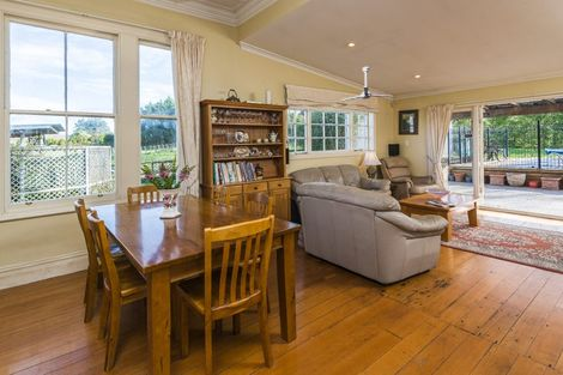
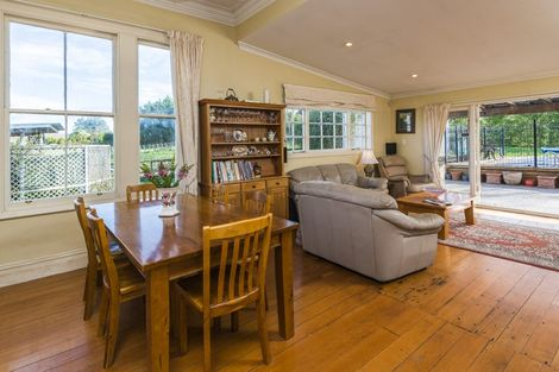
- ceiling fan (365, 80)
